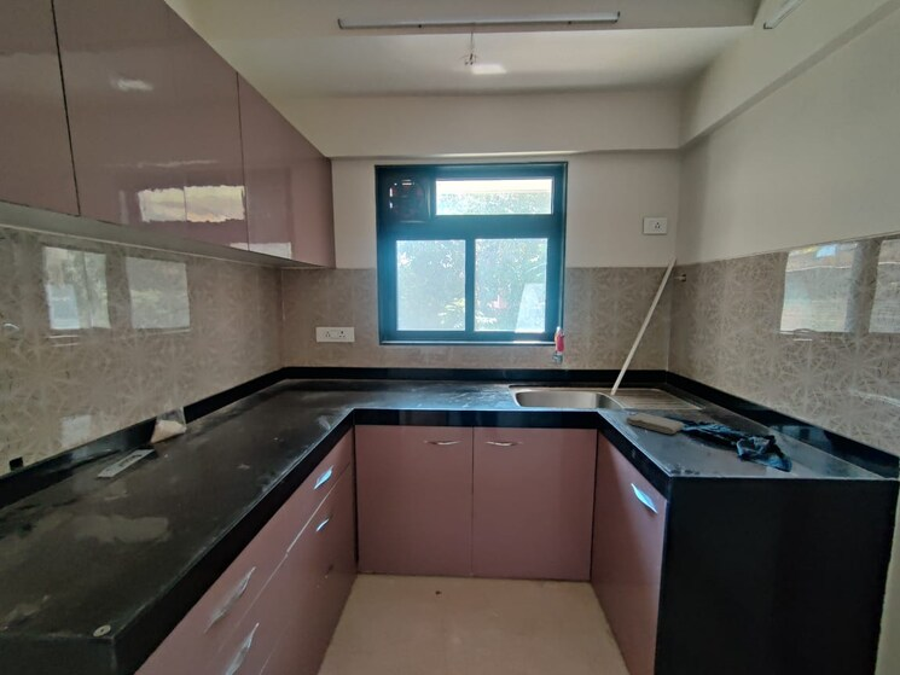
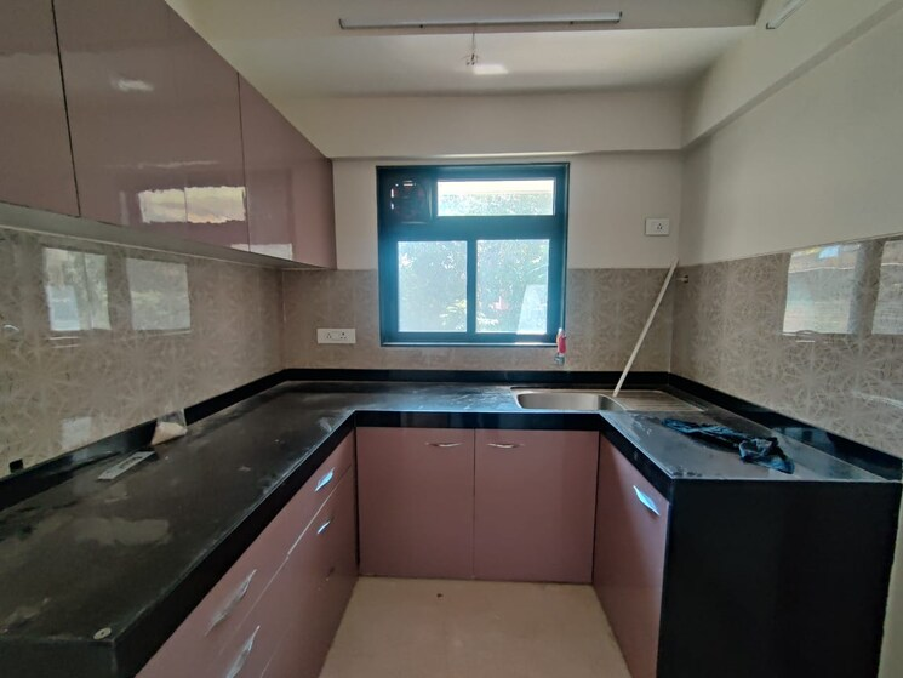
- washcloth (654, 421)
